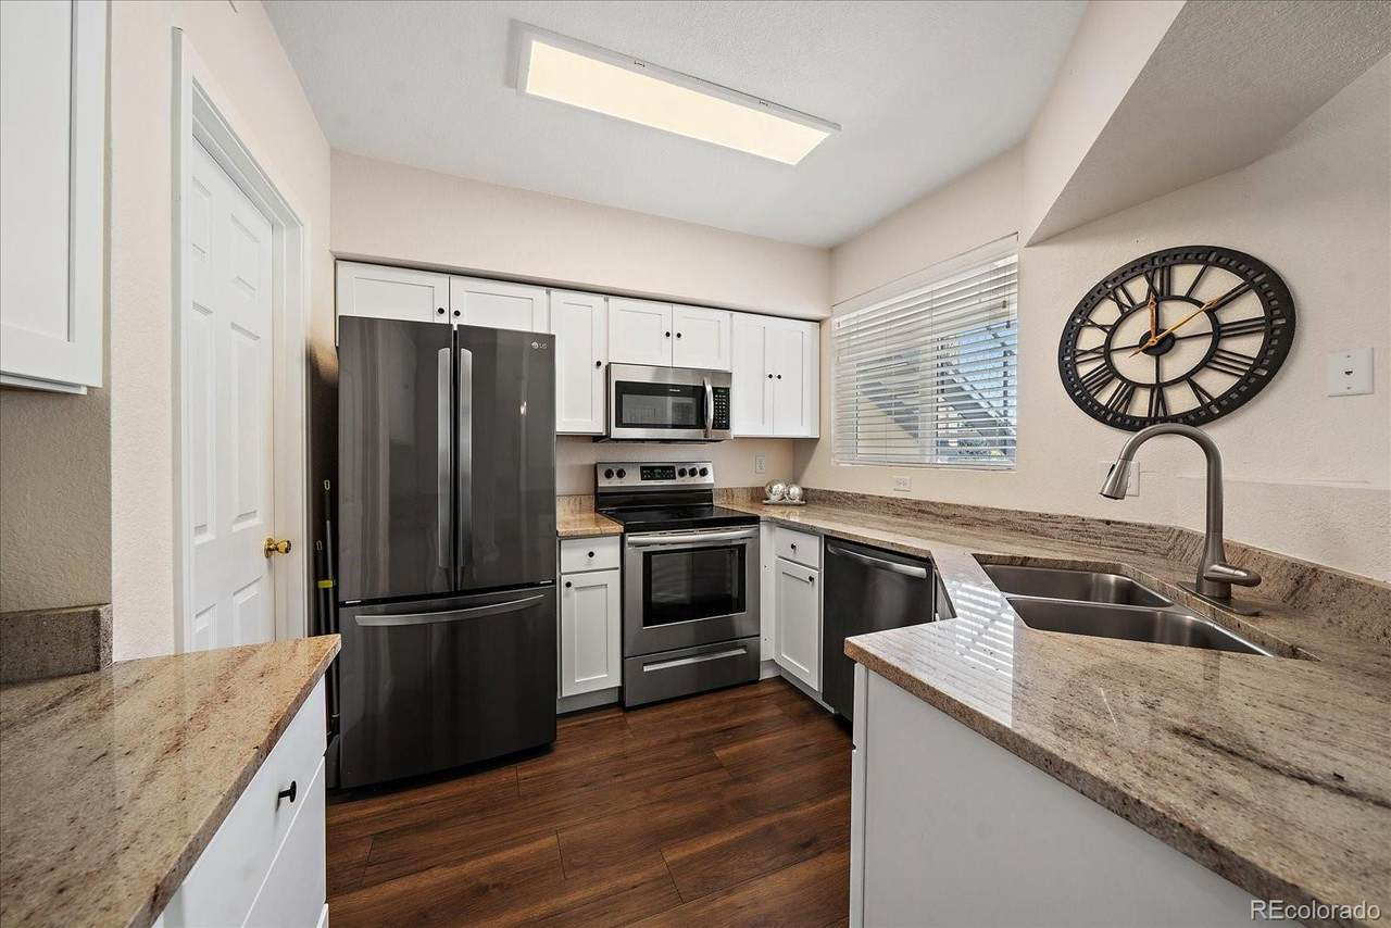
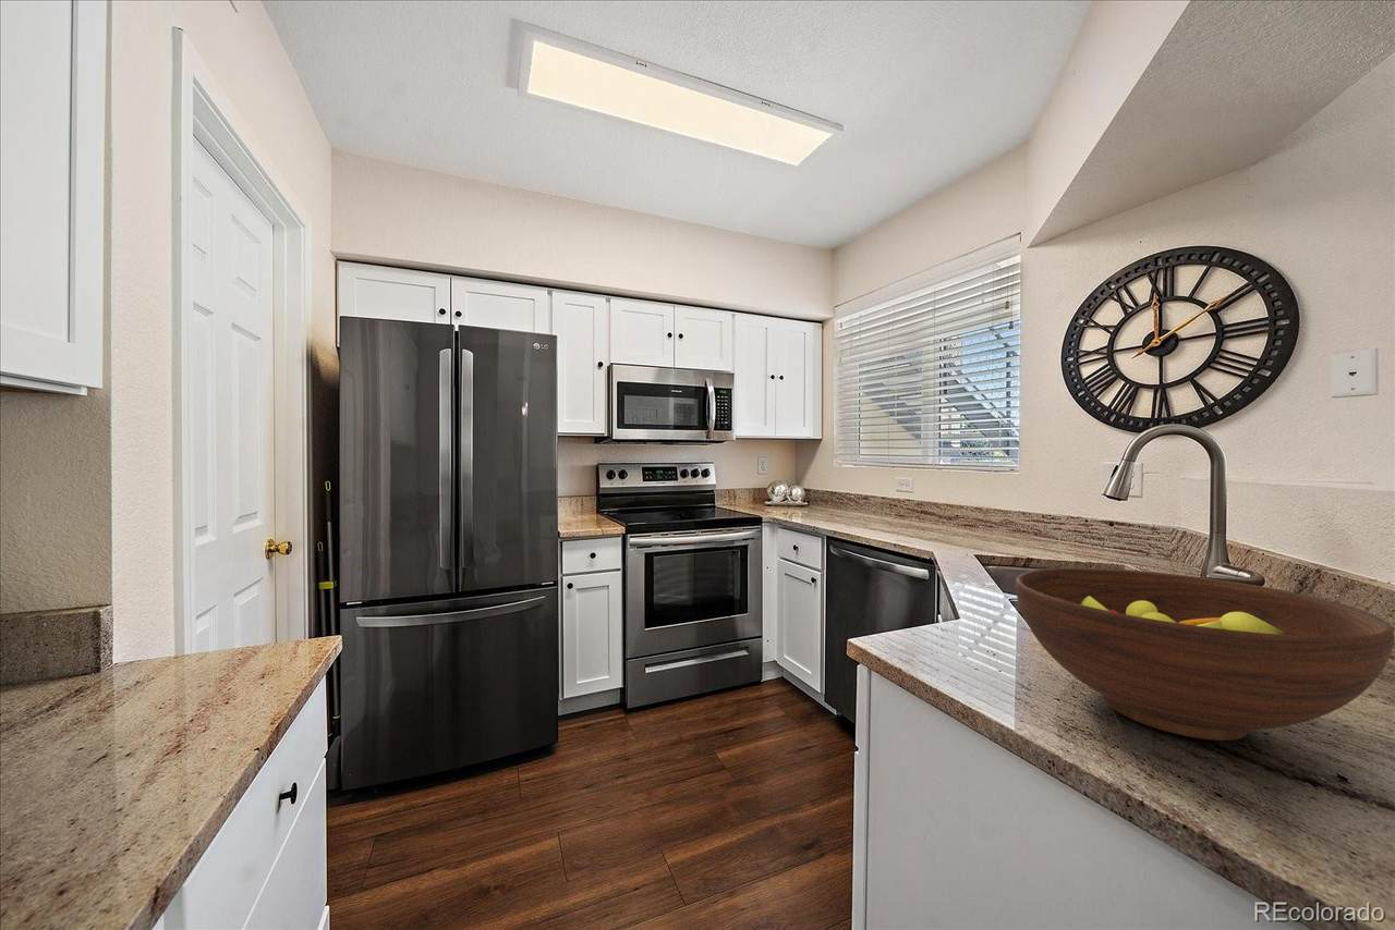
+ fruit bowl (1170, 654)
